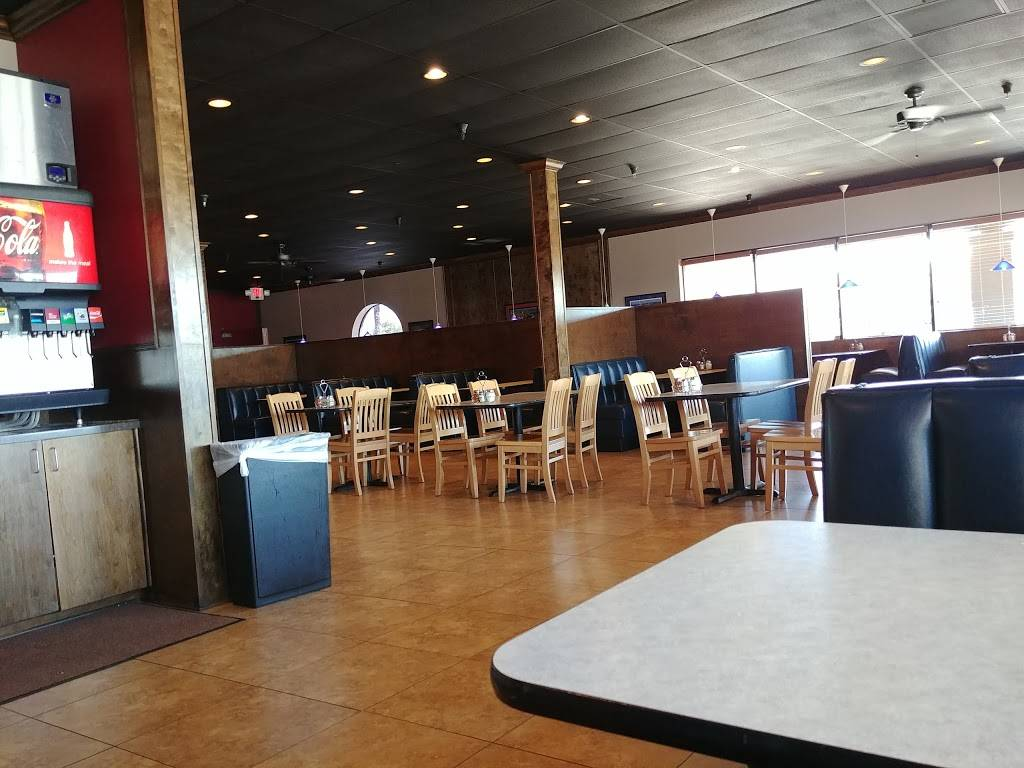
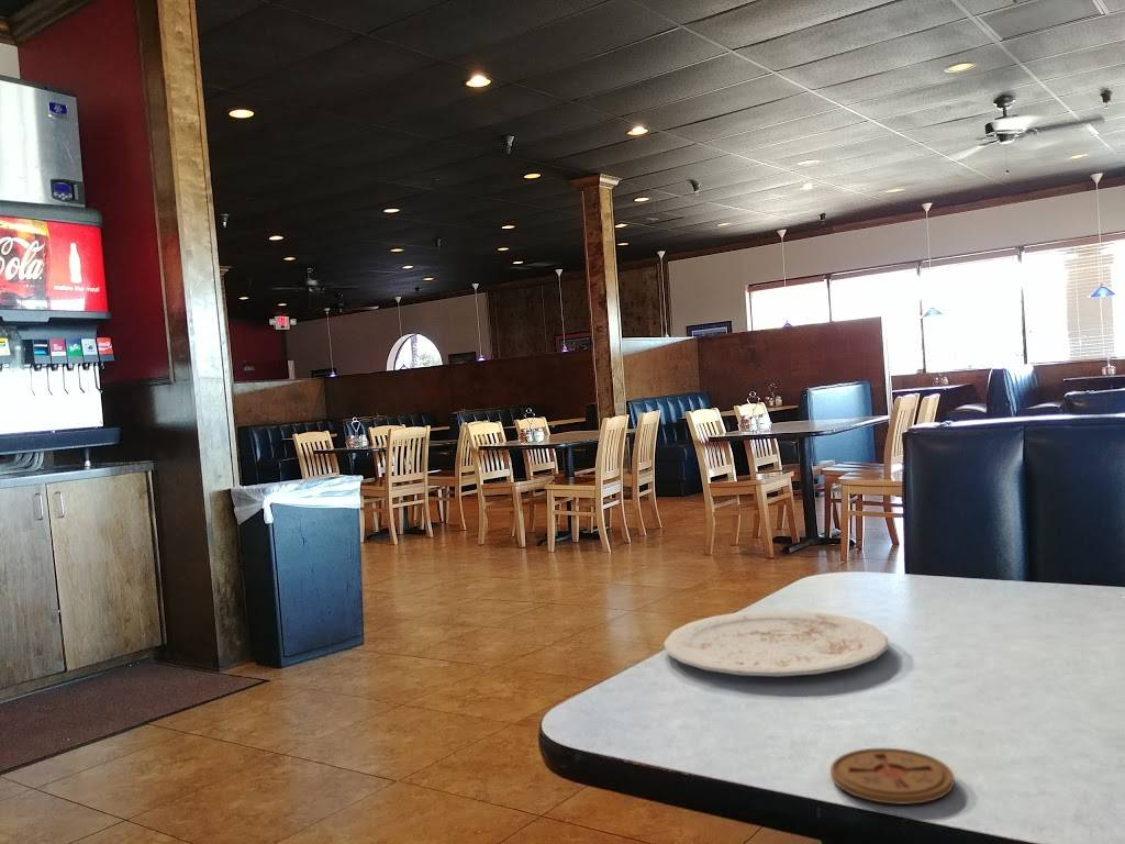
+ plate (773, 642)
+ coaster (891, 774)
